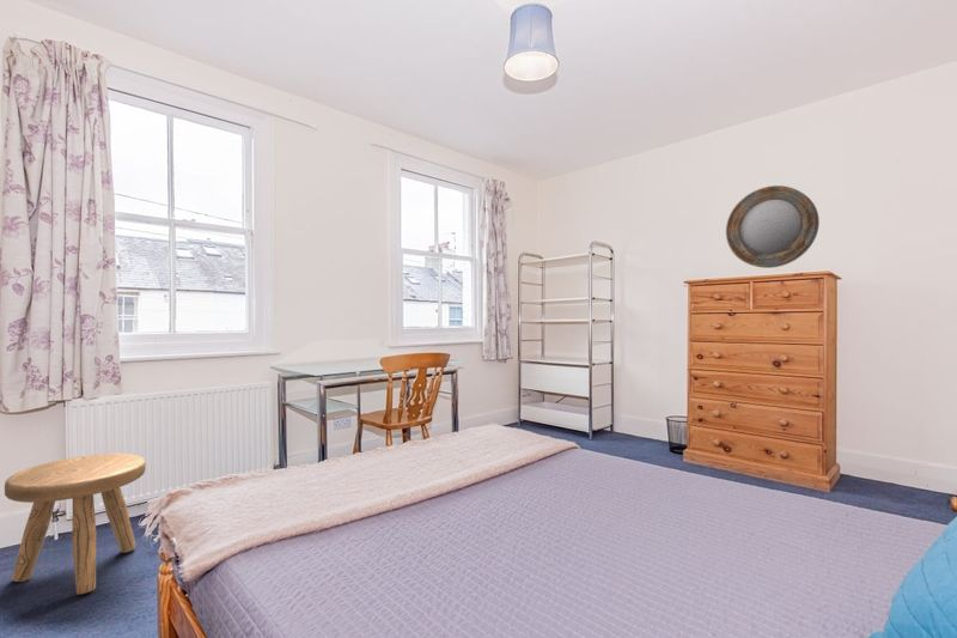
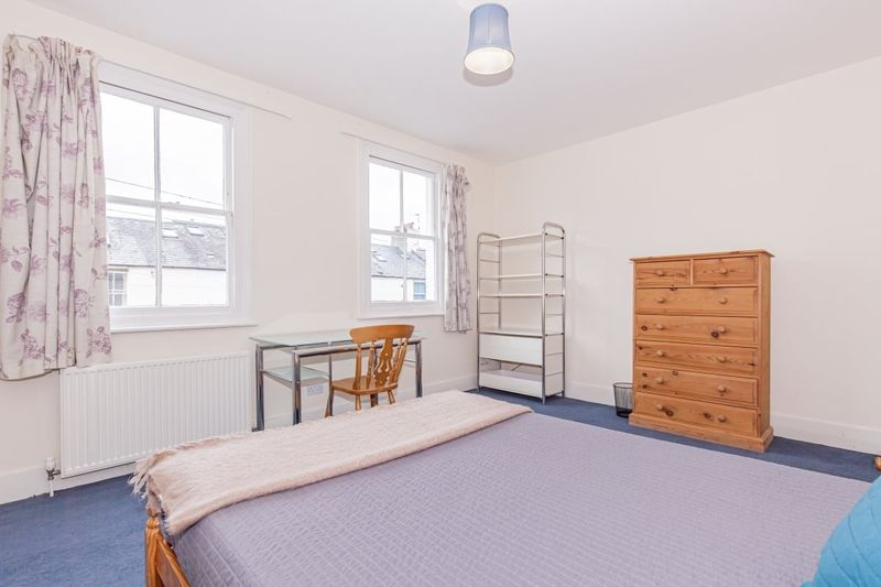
- stool (79, 521)
- home mirror (769, 226)
